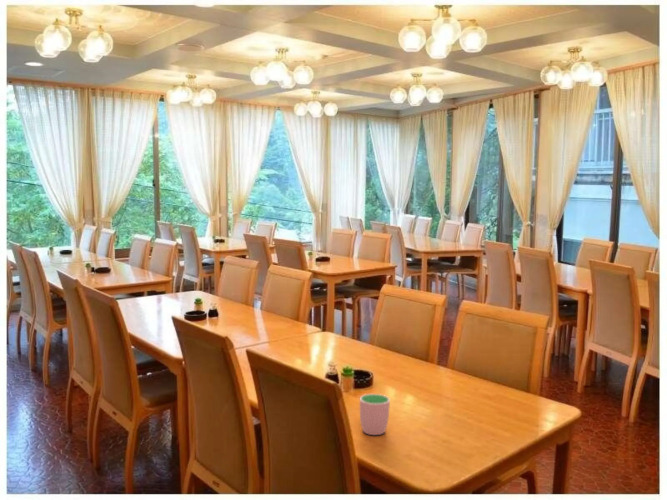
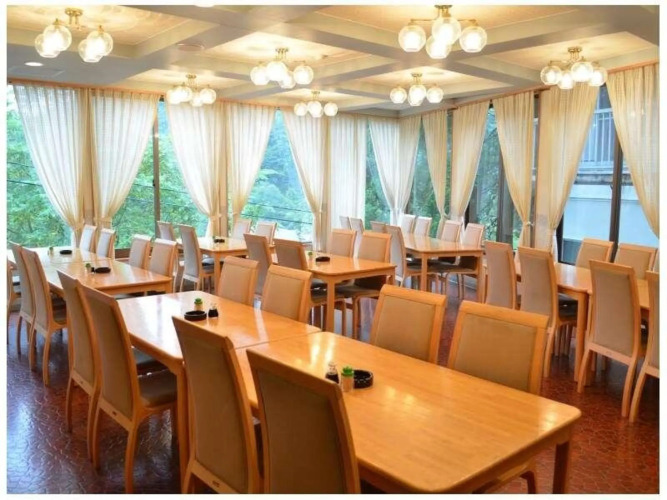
- cup (371, 413)
